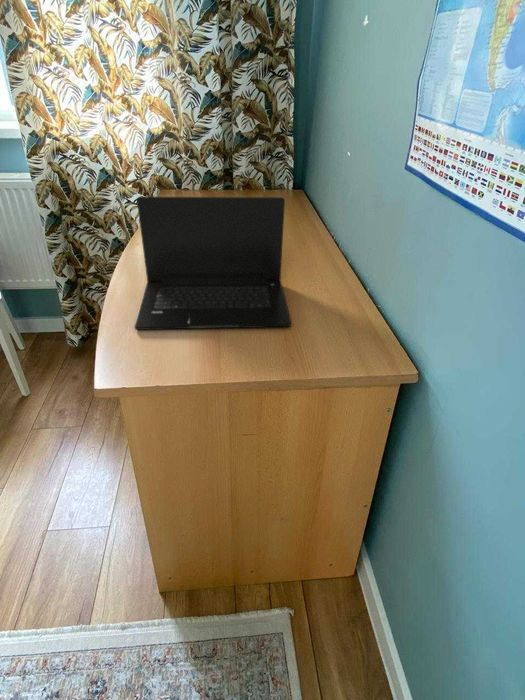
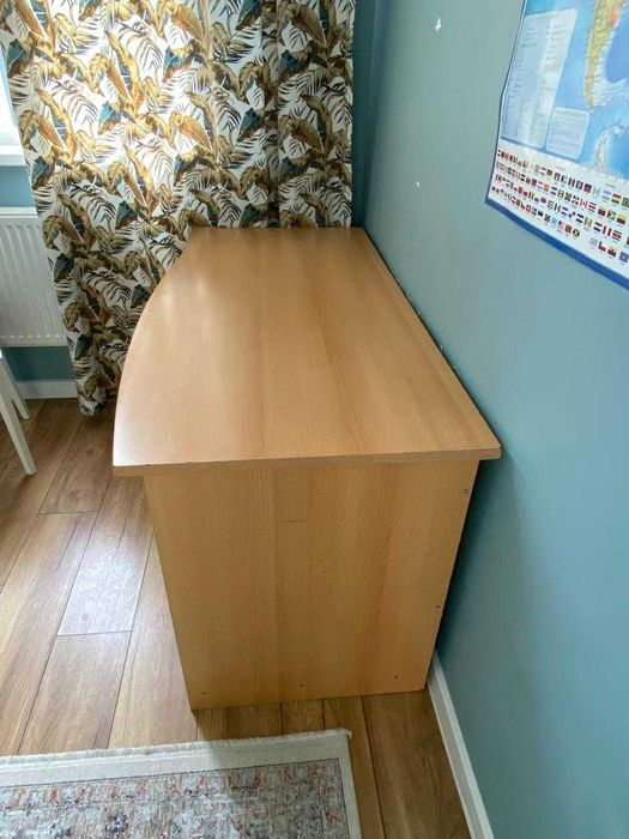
- laptop (212, 261)
